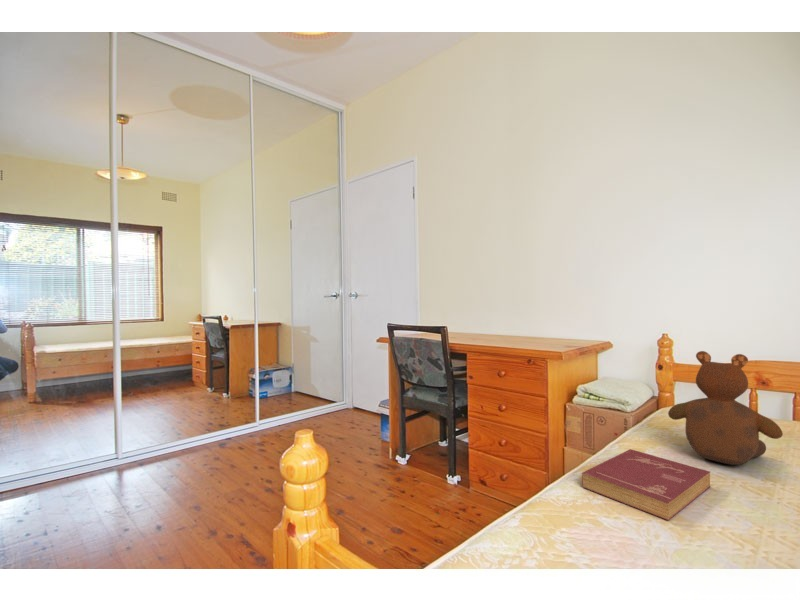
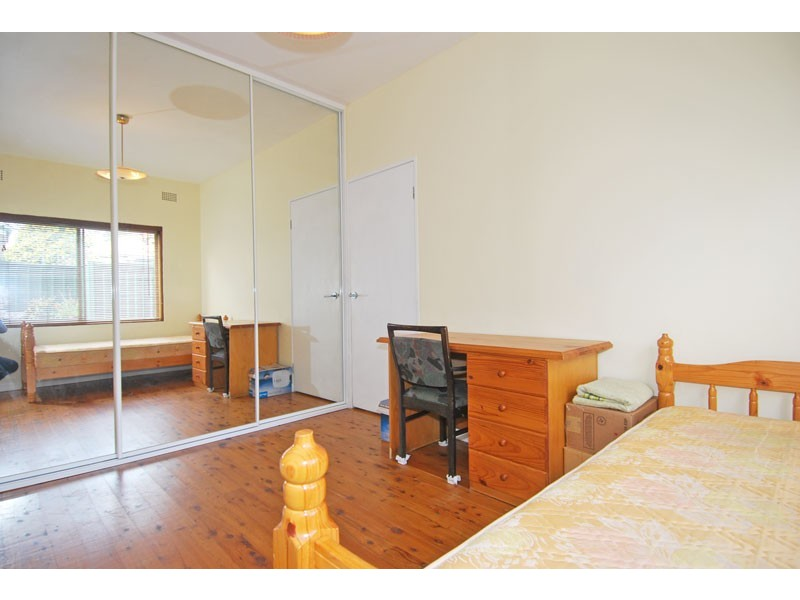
- book (646, 479)
- teddy bear (724, 404)
